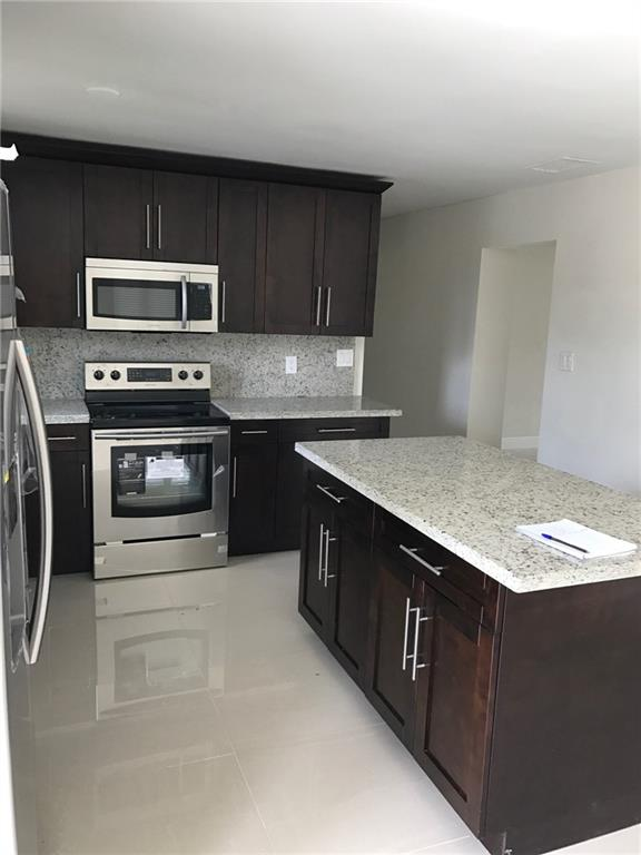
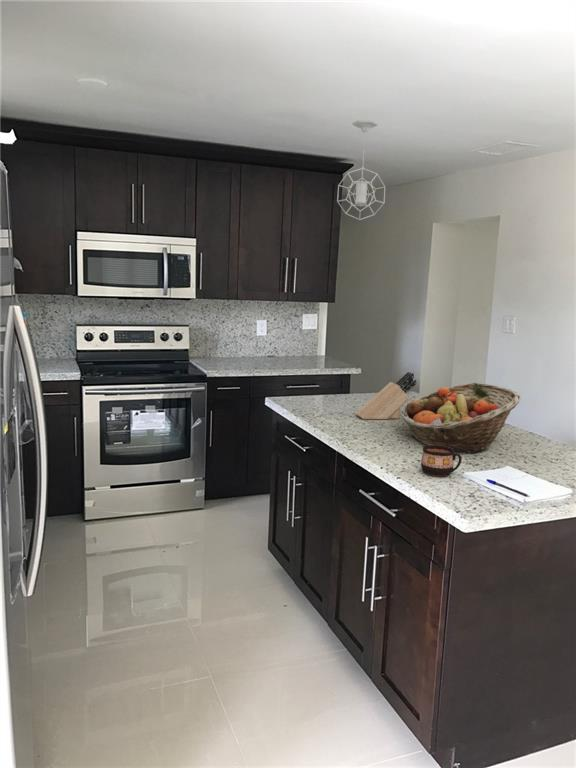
+ cup (438, 461)
+ knife block (387, 394)
+ pendant light (362, 172)
+ fruit basket (457, 414)
